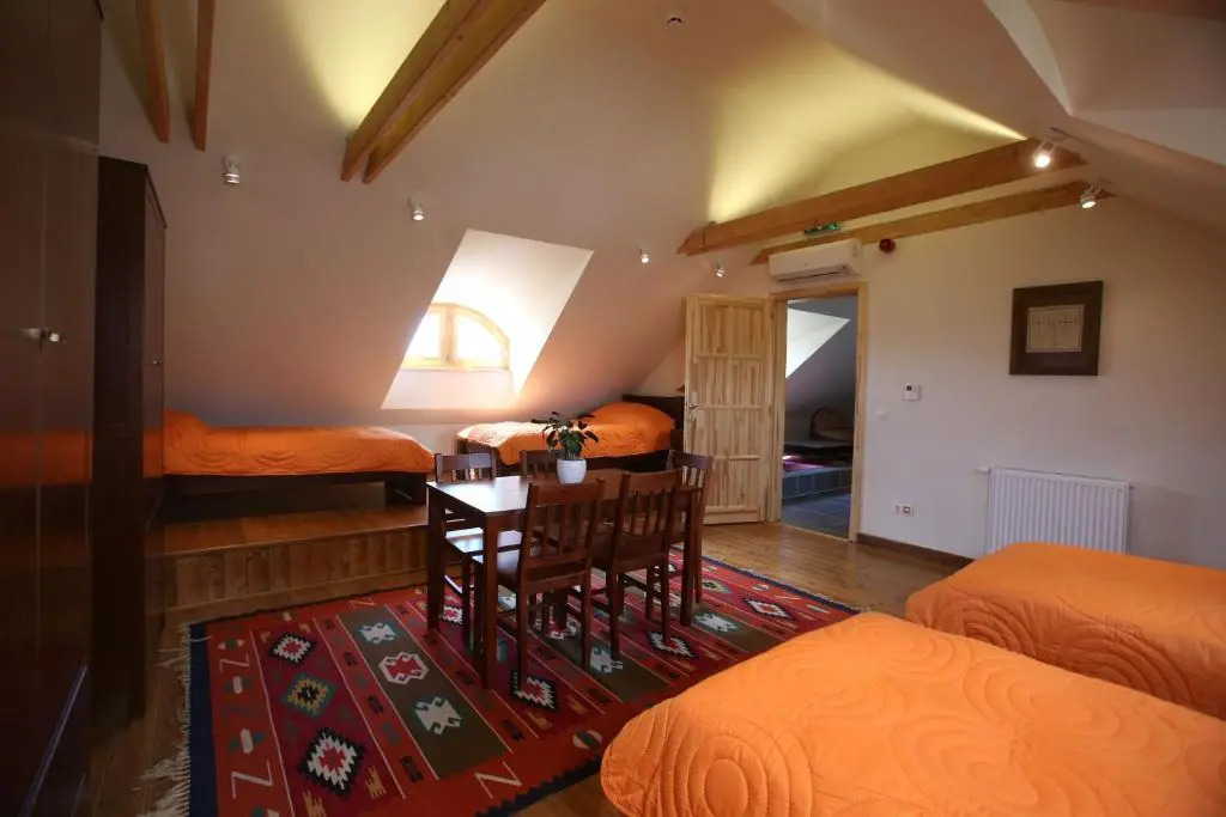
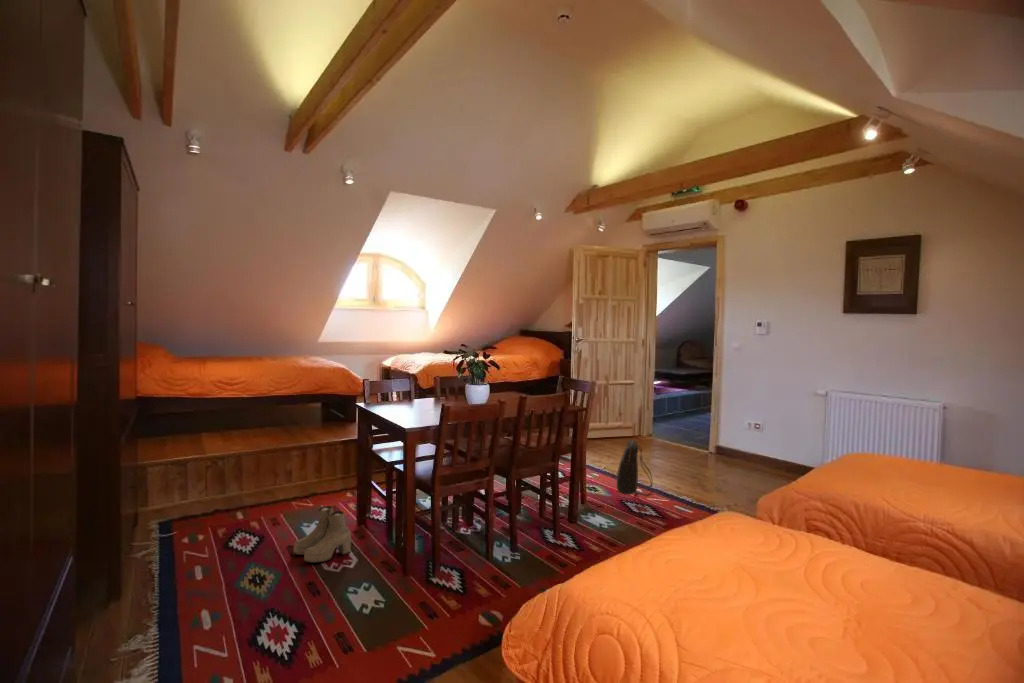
+ boots (322, 532)
+ backpack (634, 475)
